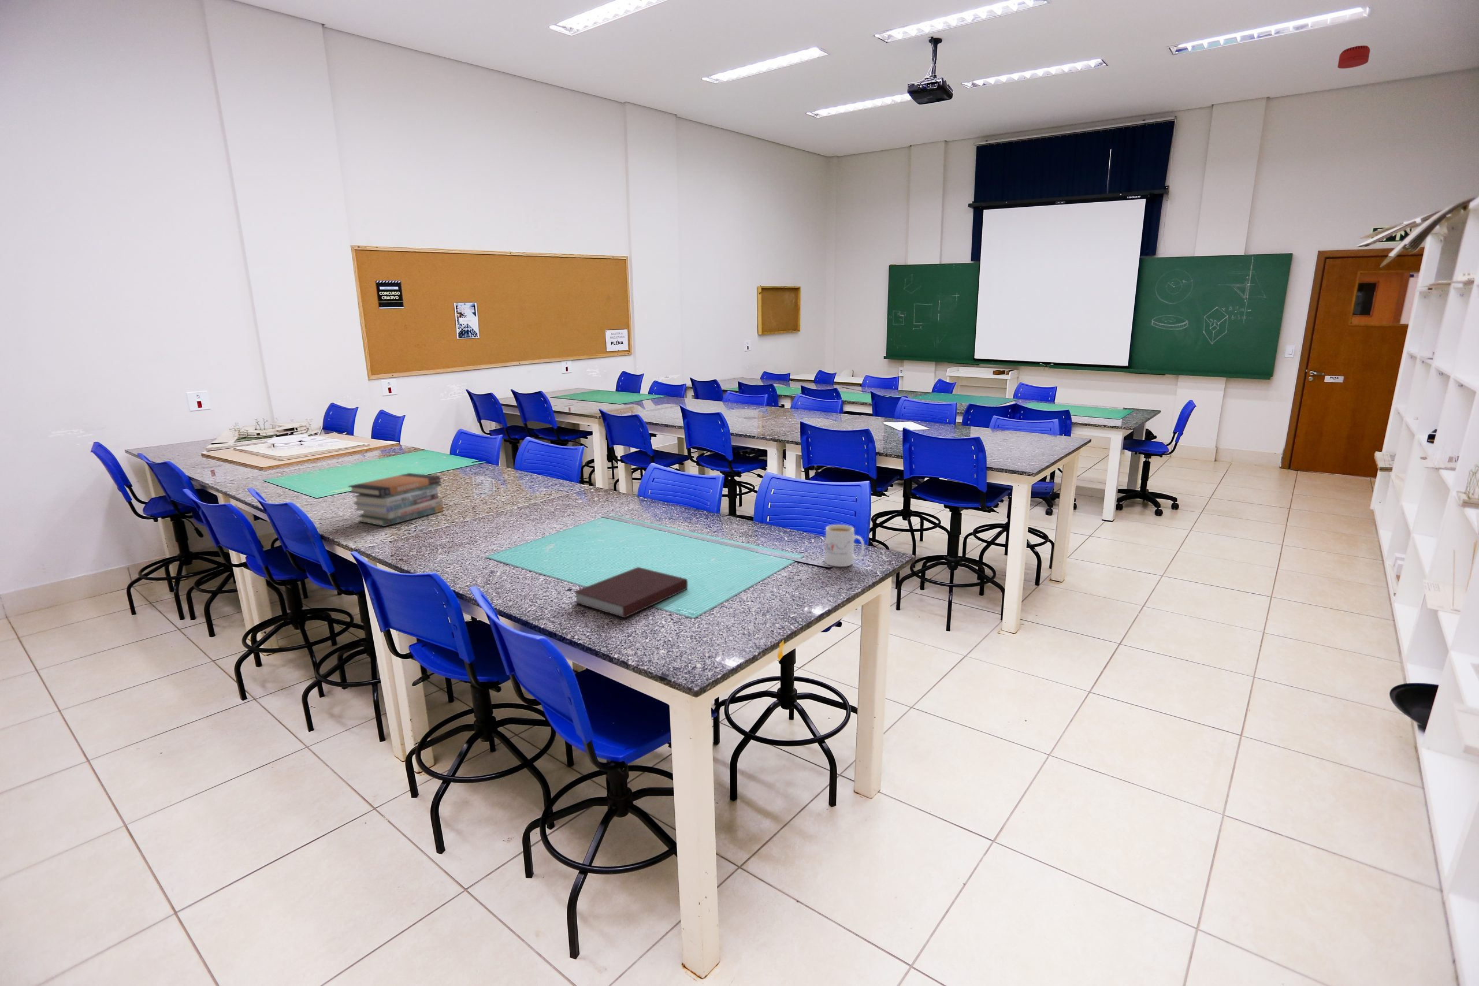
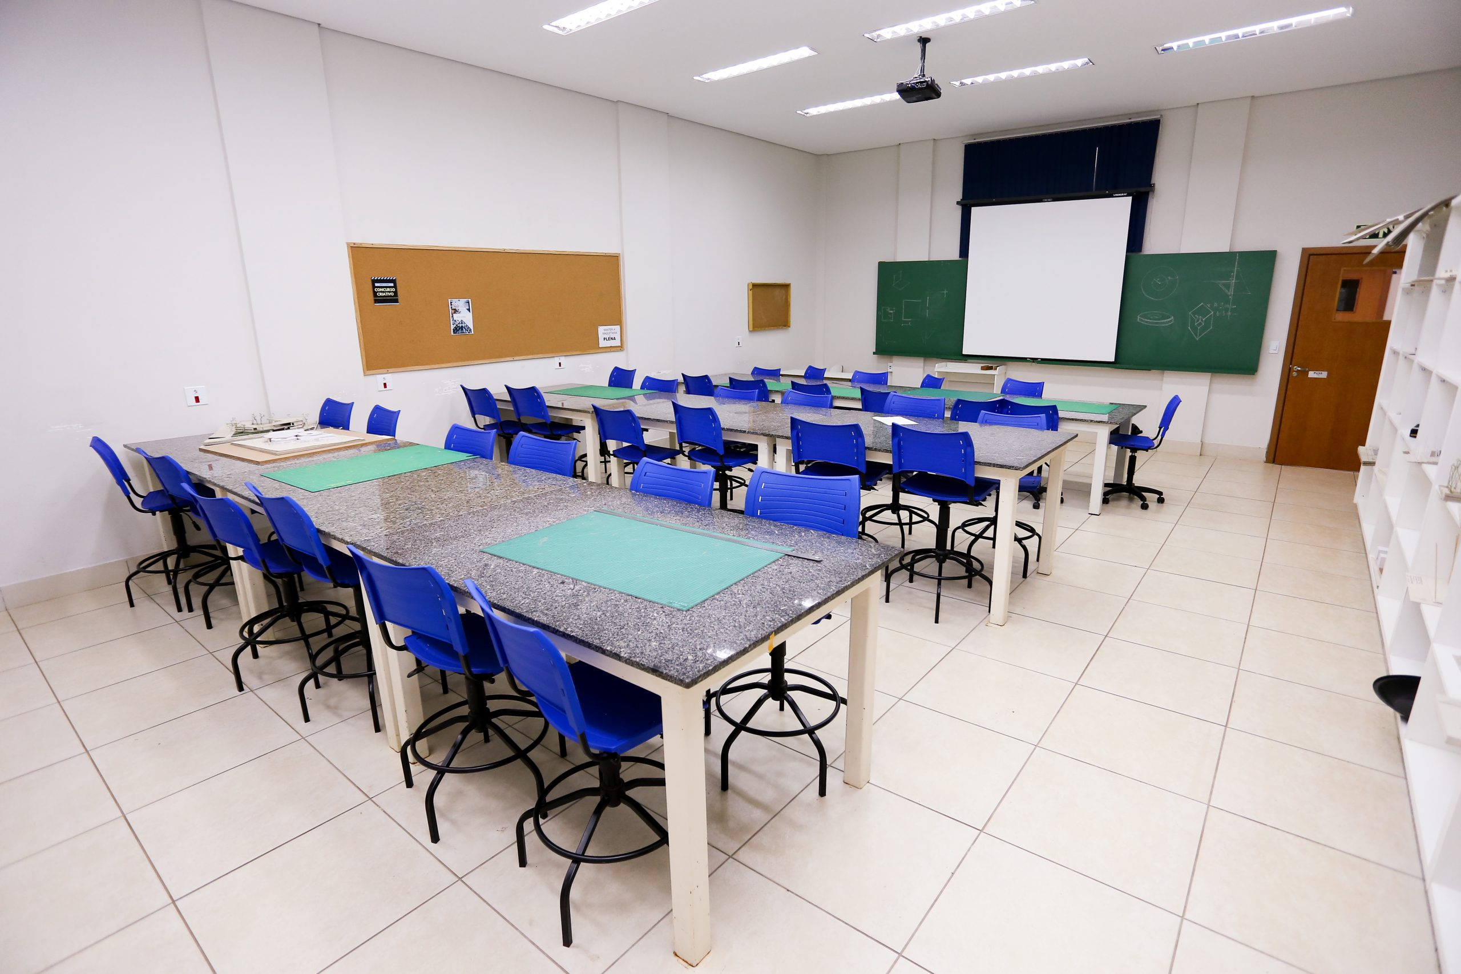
- book stack (397, 499)
- smoke detector (1354, 56)
- notebook (632, 590)
- mug (845, 546)
